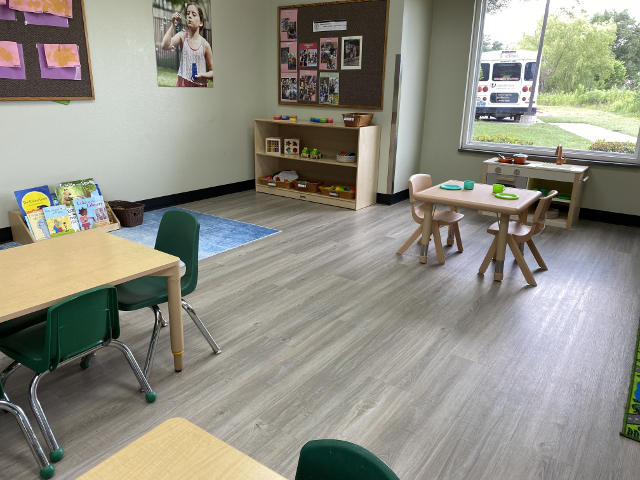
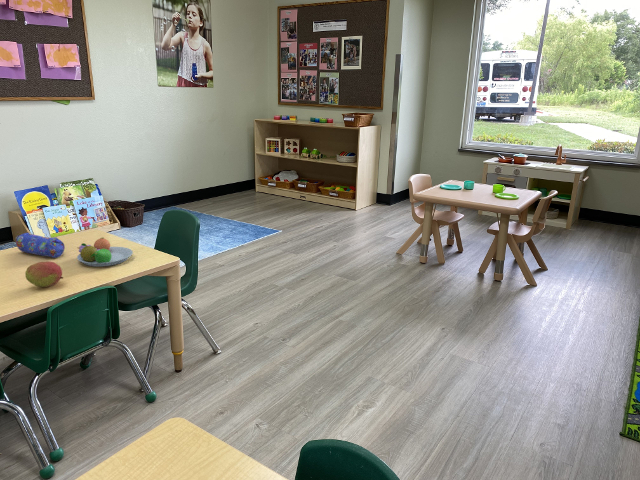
+ fruit (44, 274)
+ pencil case (39, 244)
+ fruit bowl (103, 250)
